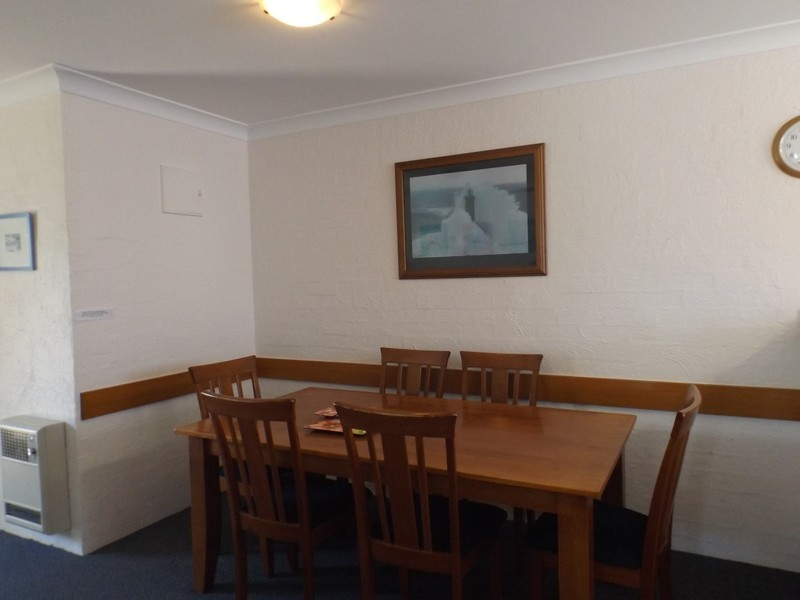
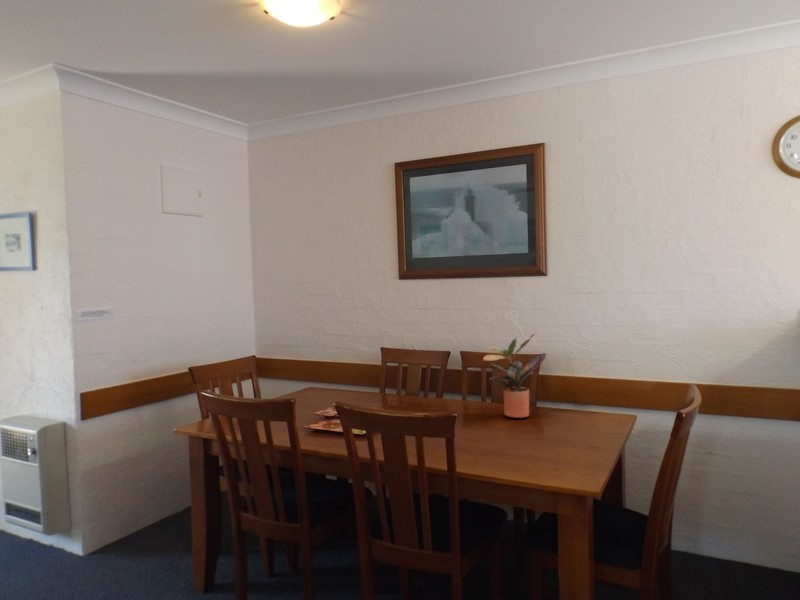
+ potted plant (509, 374)
